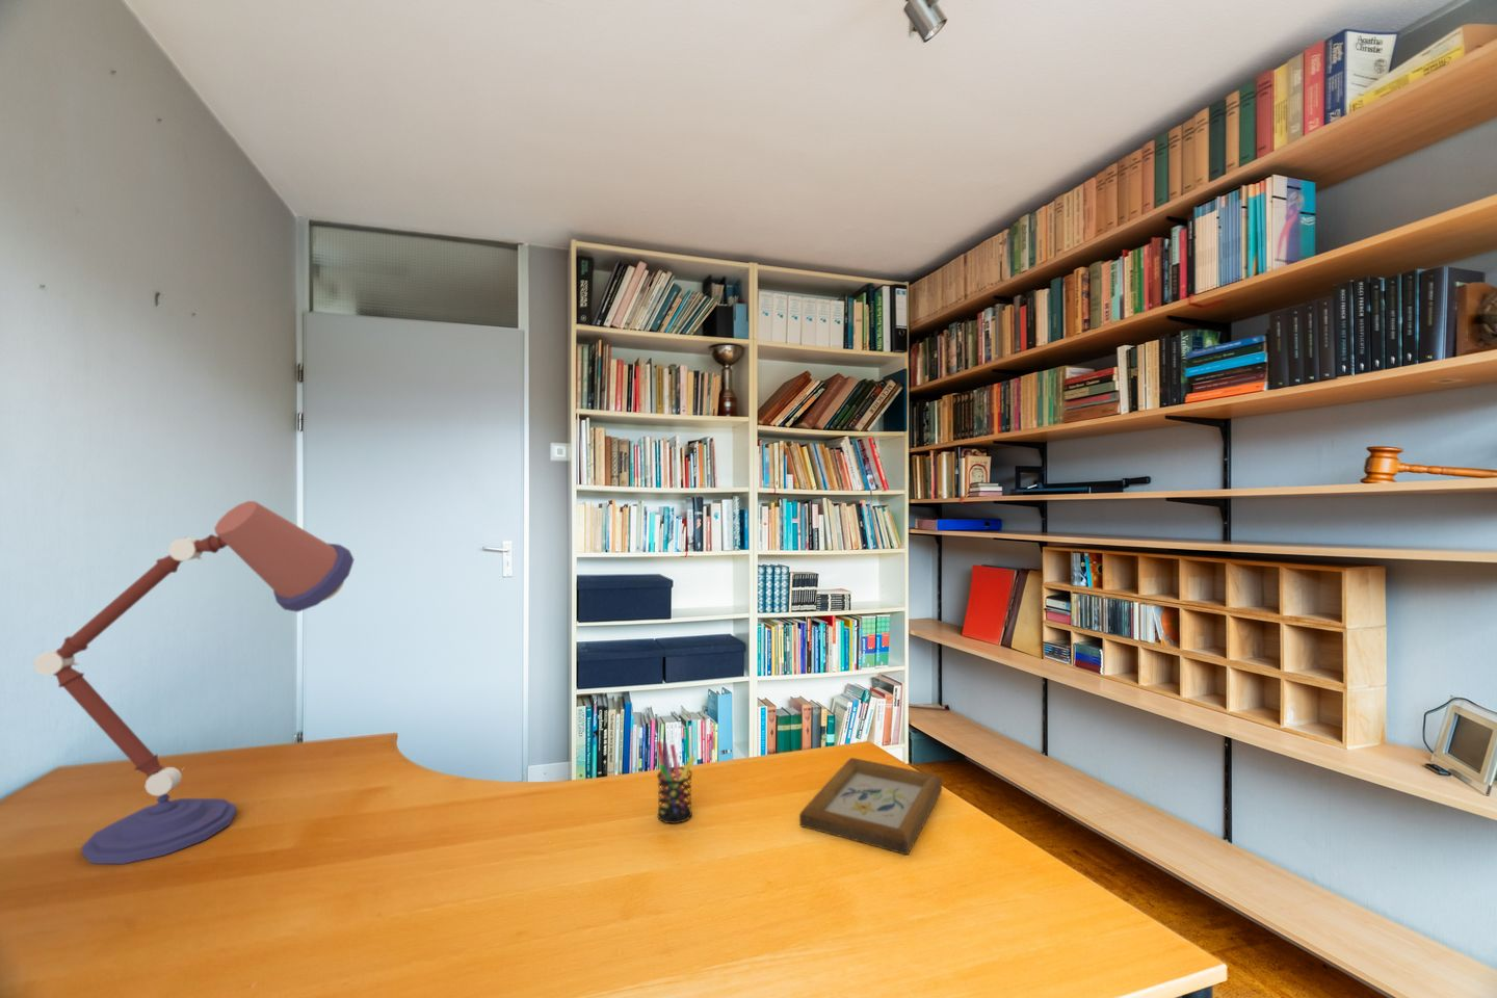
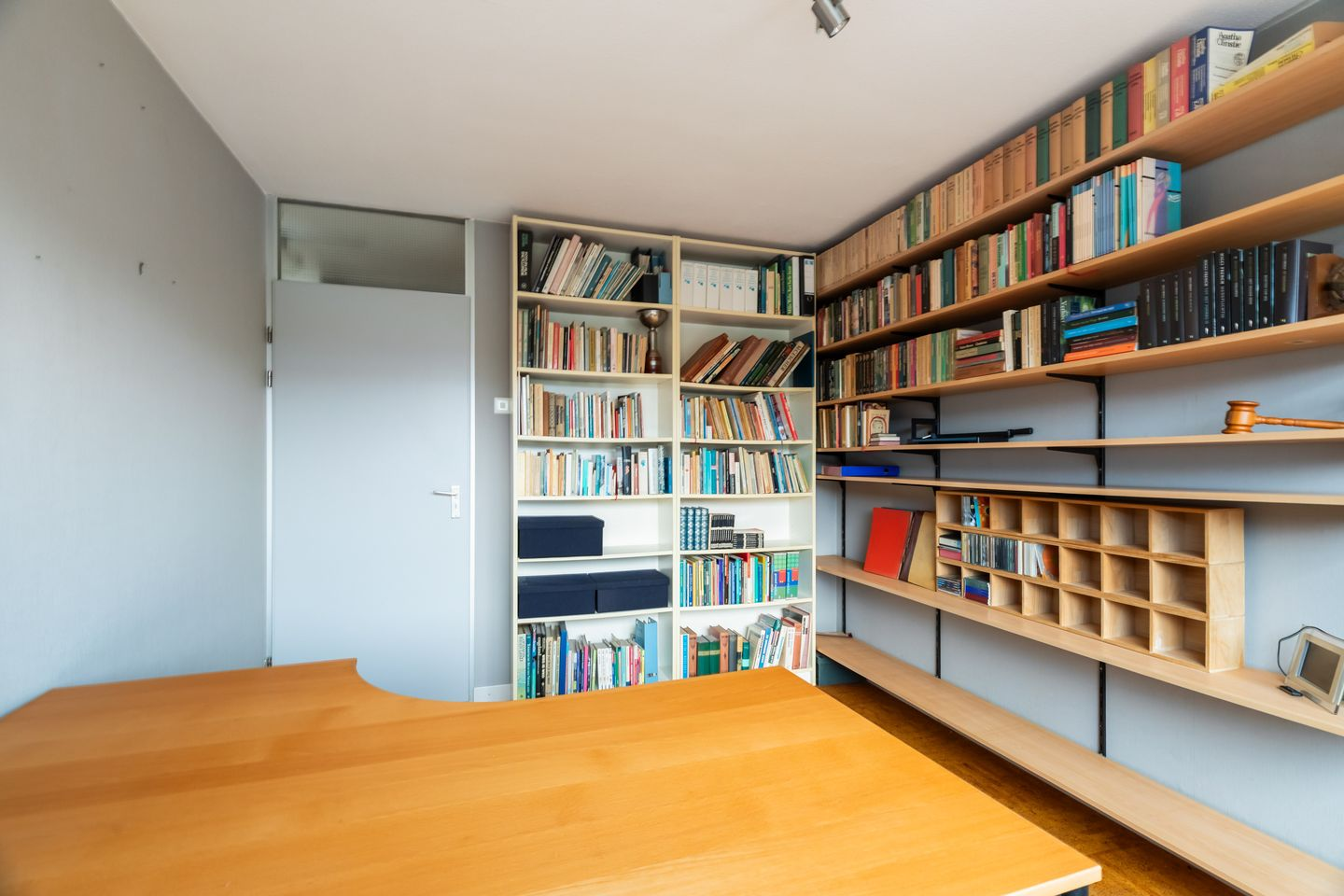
- pen holder (671, 781)
- picture frame (874, 799)
- desk lamp (276, 601)
